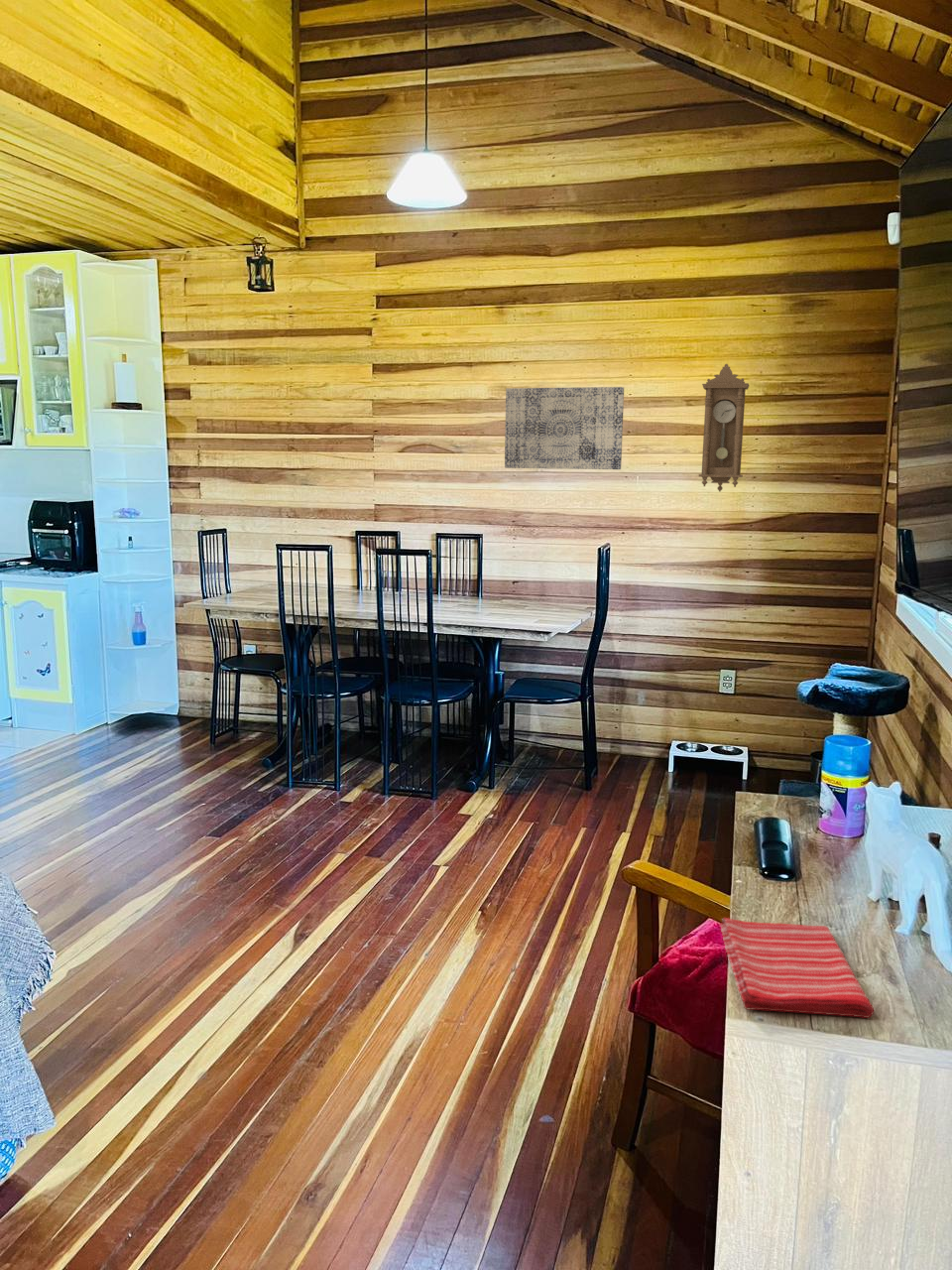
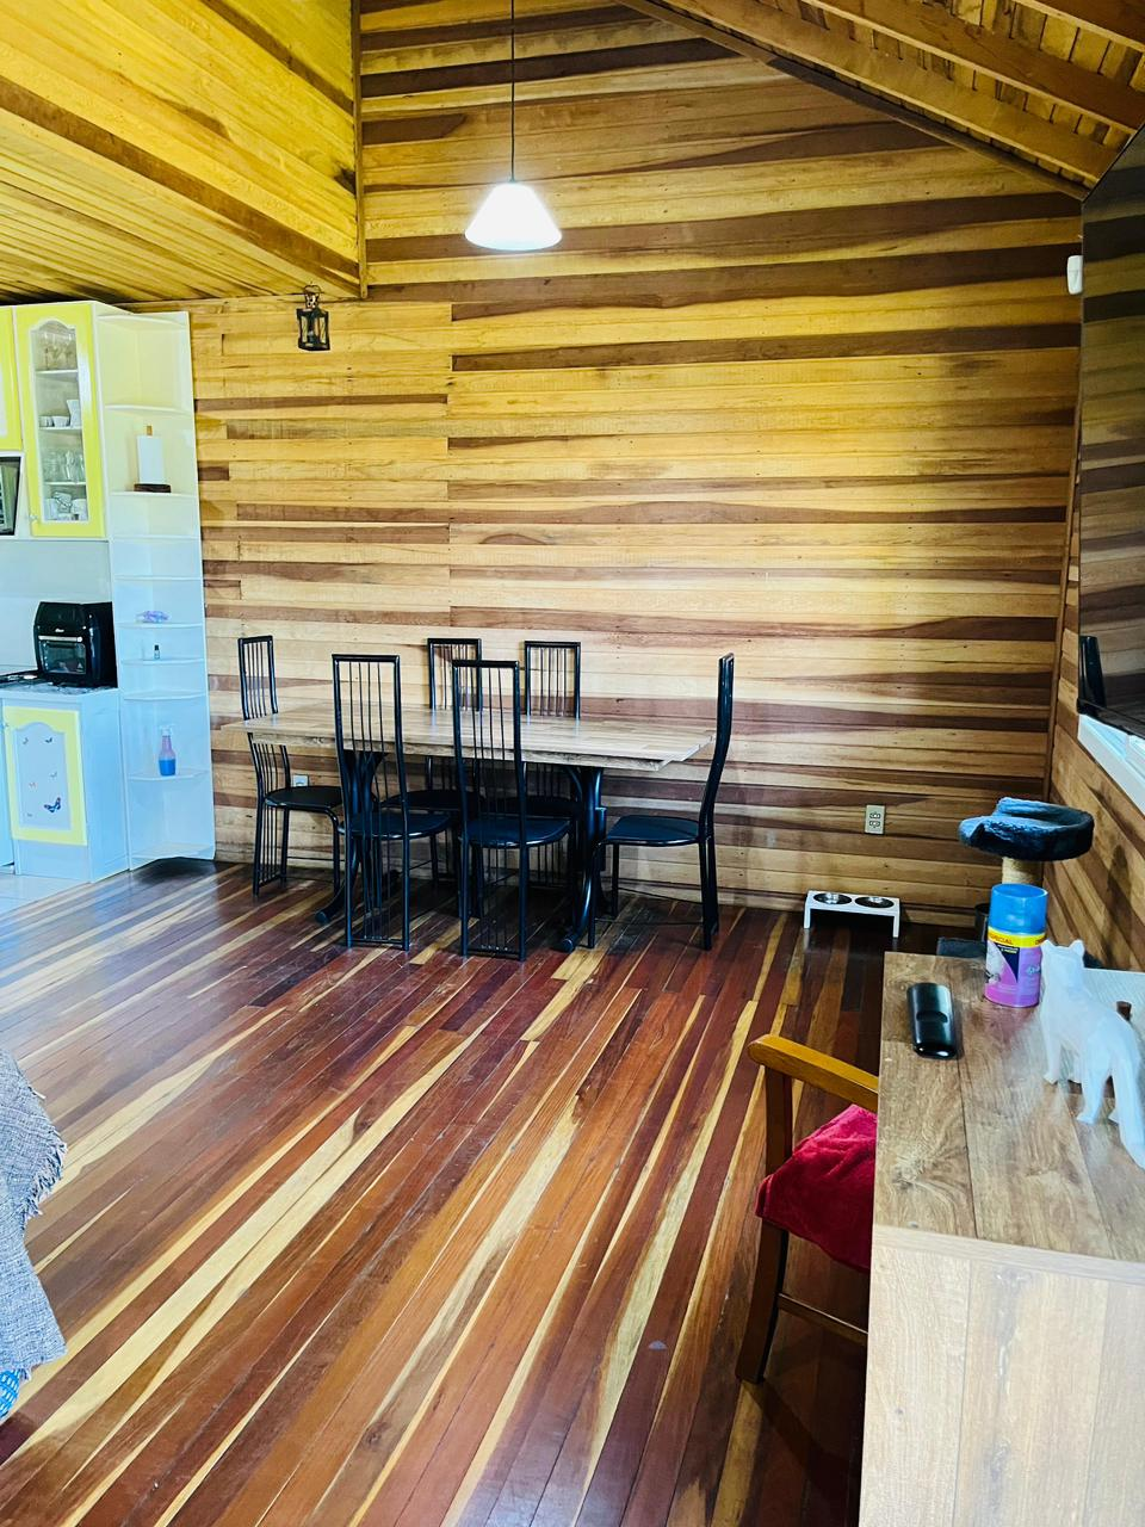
- dish towel (790, 962)
- wall art (562, 429)
- pendulum clock (723, 429)
